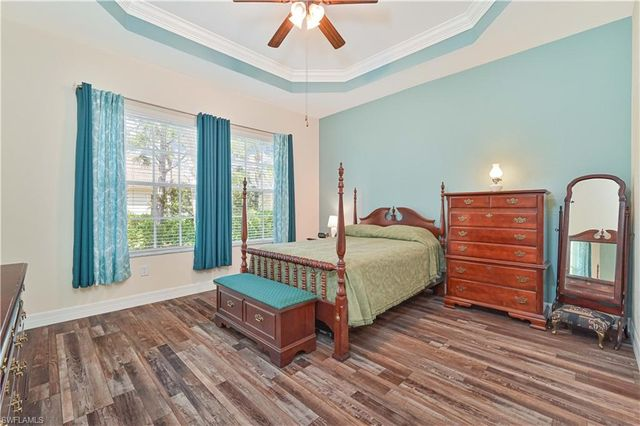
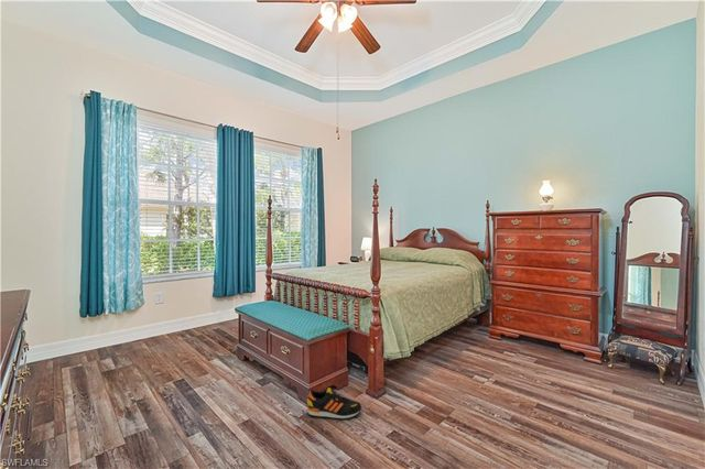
+ shoe (334, 400)
